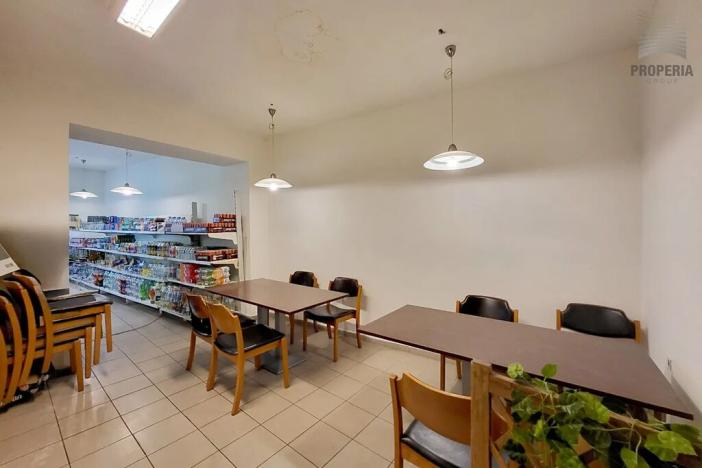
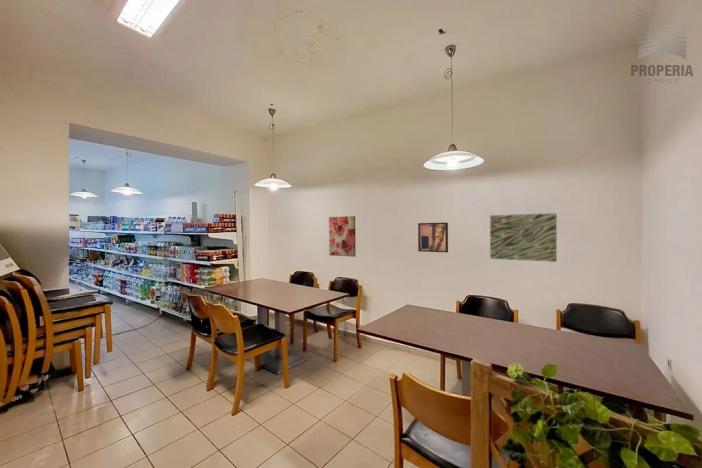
+ wall art (341, 236)
+ wall art (432, 237)
+ wall art (521, 237)
